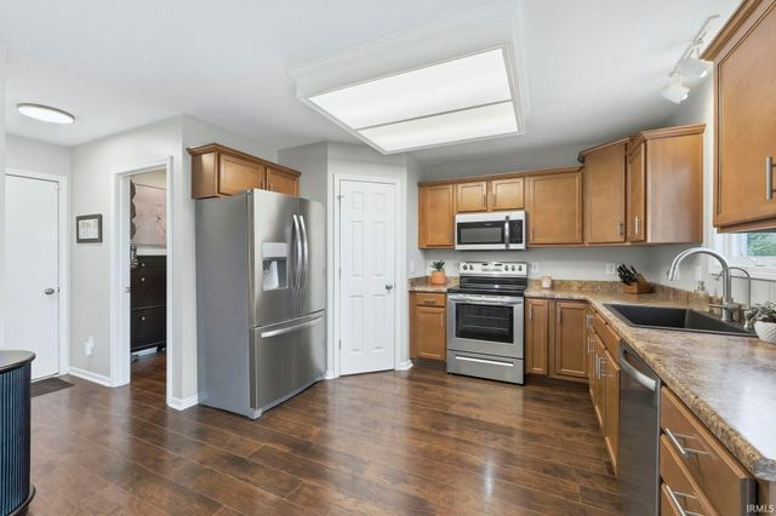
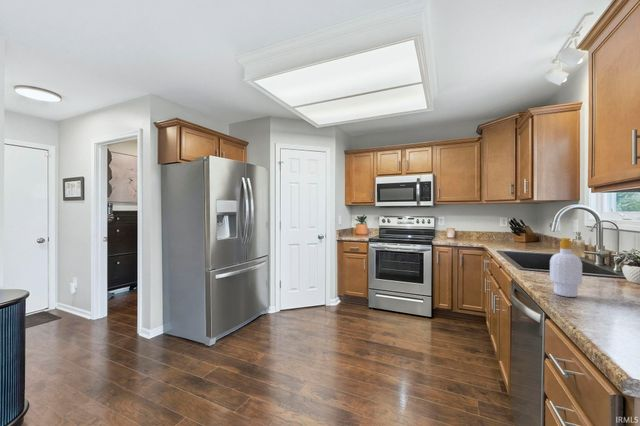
+ soap bottle (565, 266)
